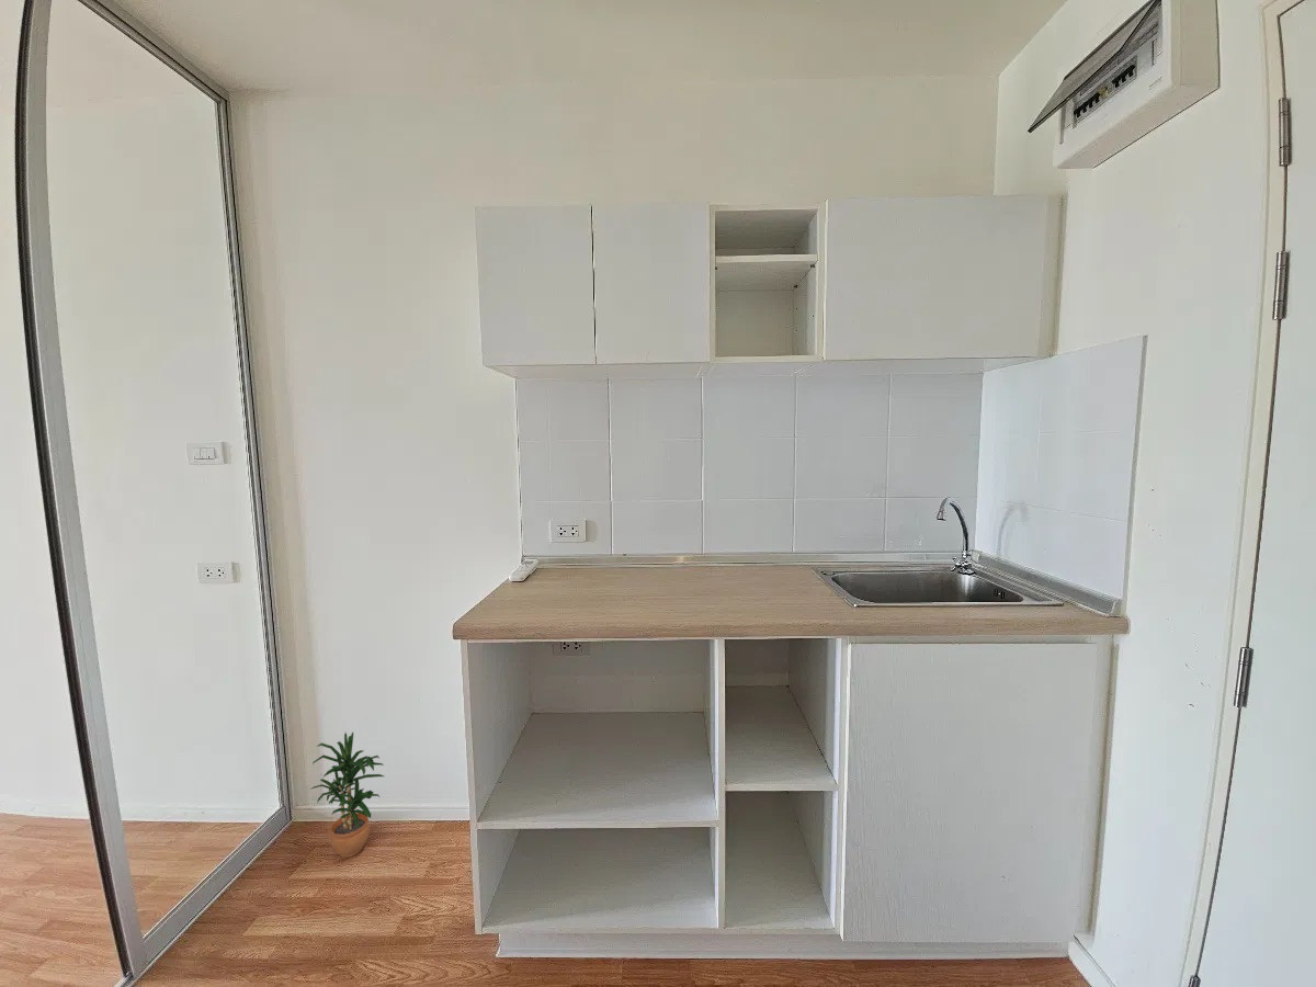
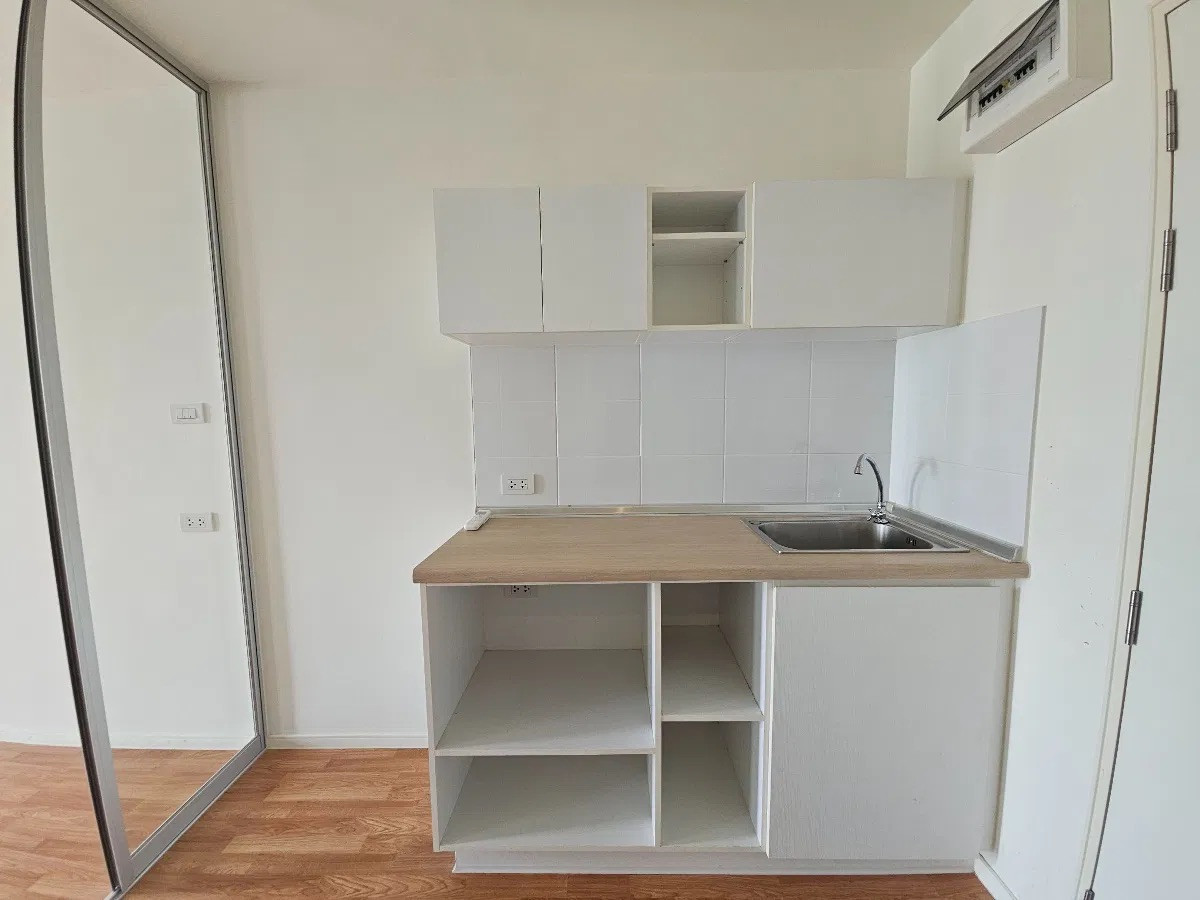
- potted plant (354, 792)
